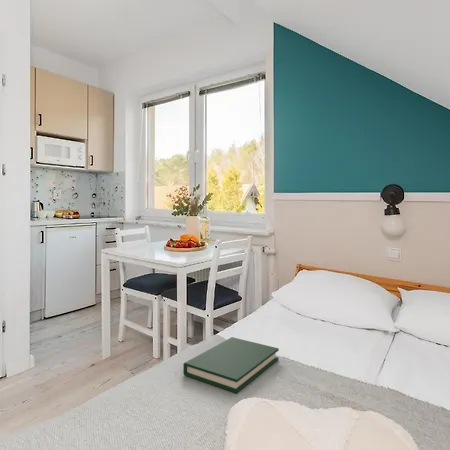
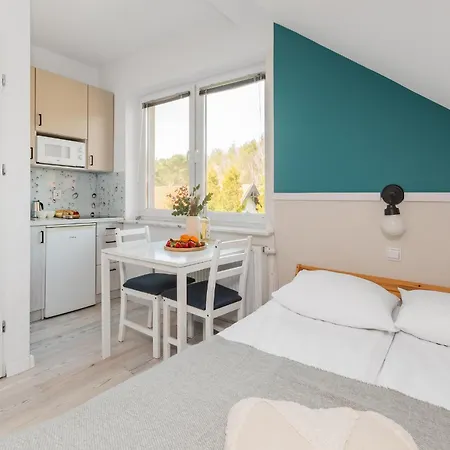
- hardback book (233, 360)
